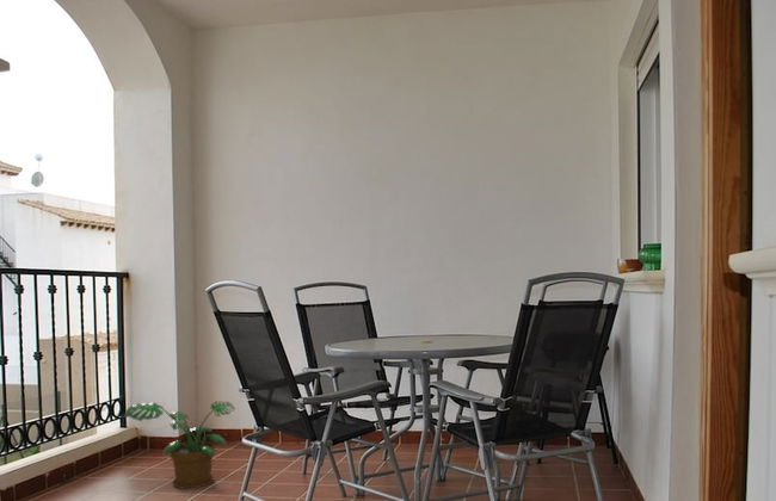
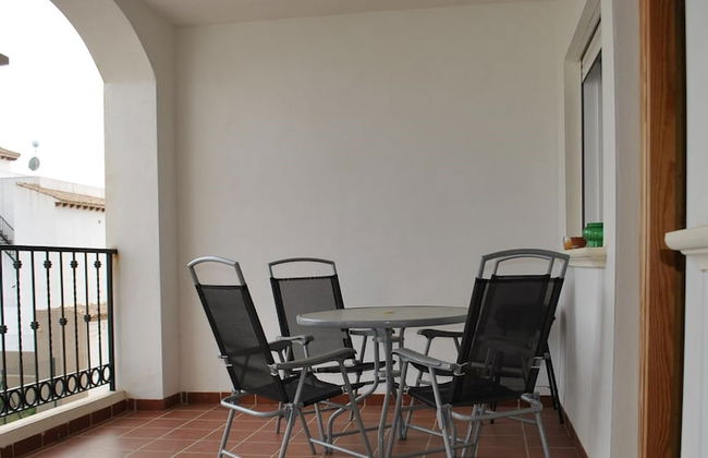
- potted plant (184, 443)
